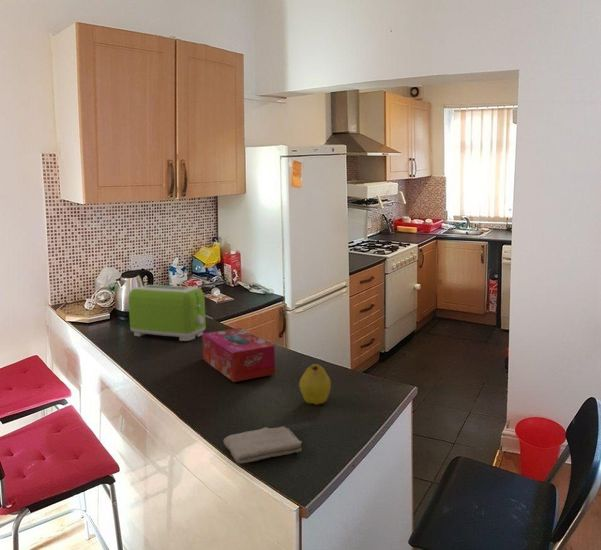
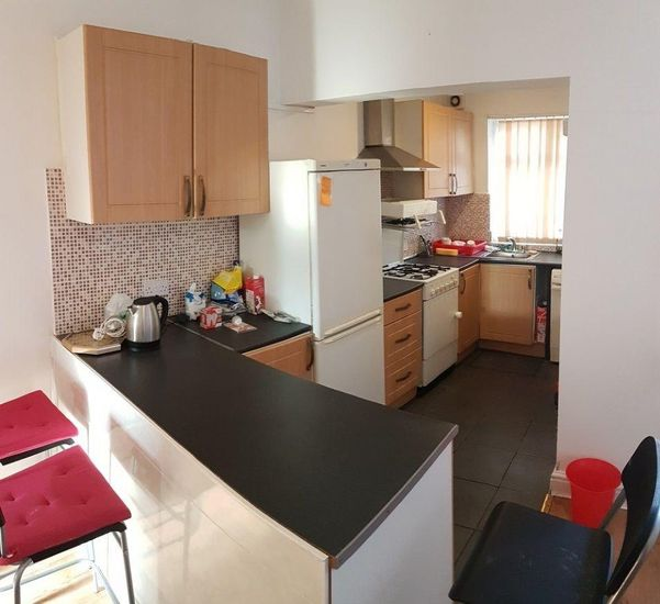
- washcloth (263, 443)
- fruit (315, 383)
- toaster (167, 311)
- tissue box (237, 352)
